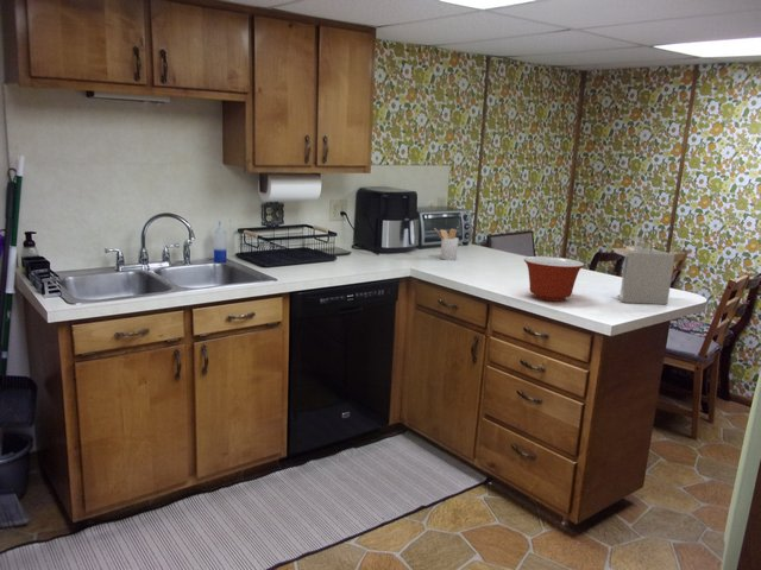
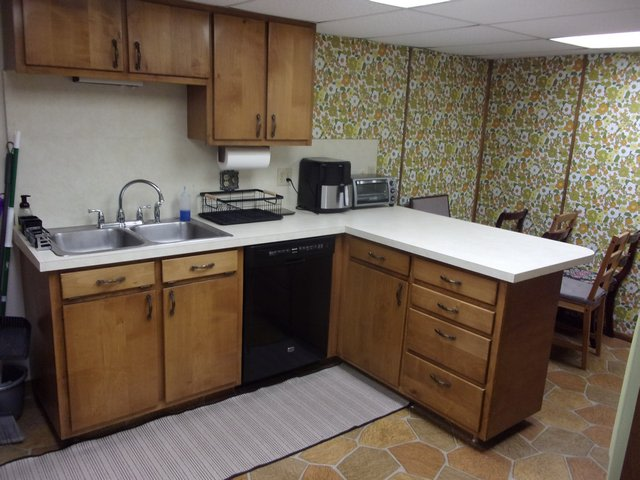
- architectural model (641, 267)
- mixing bowl (552, 279)
- utensil holder (445, 242)
